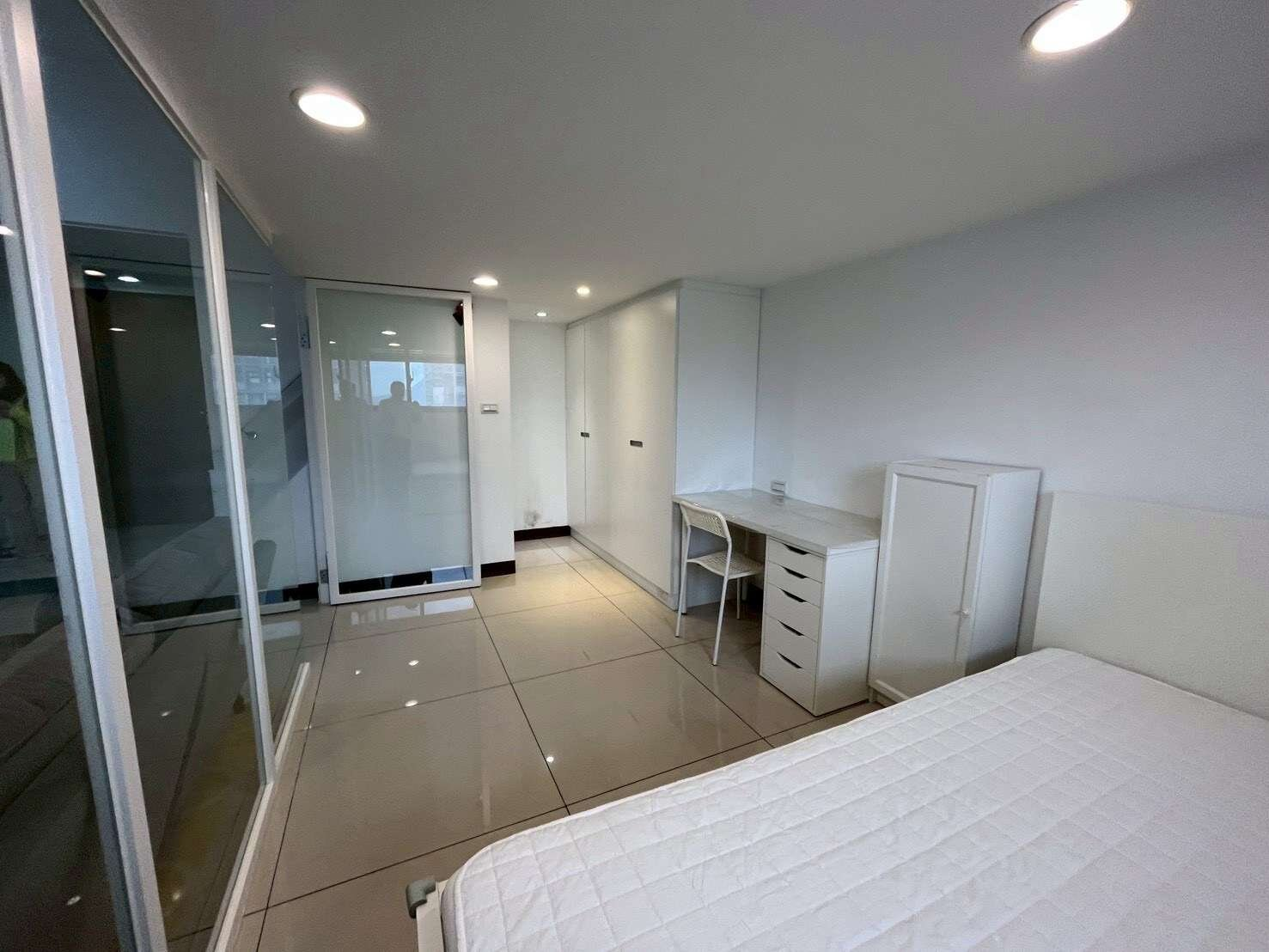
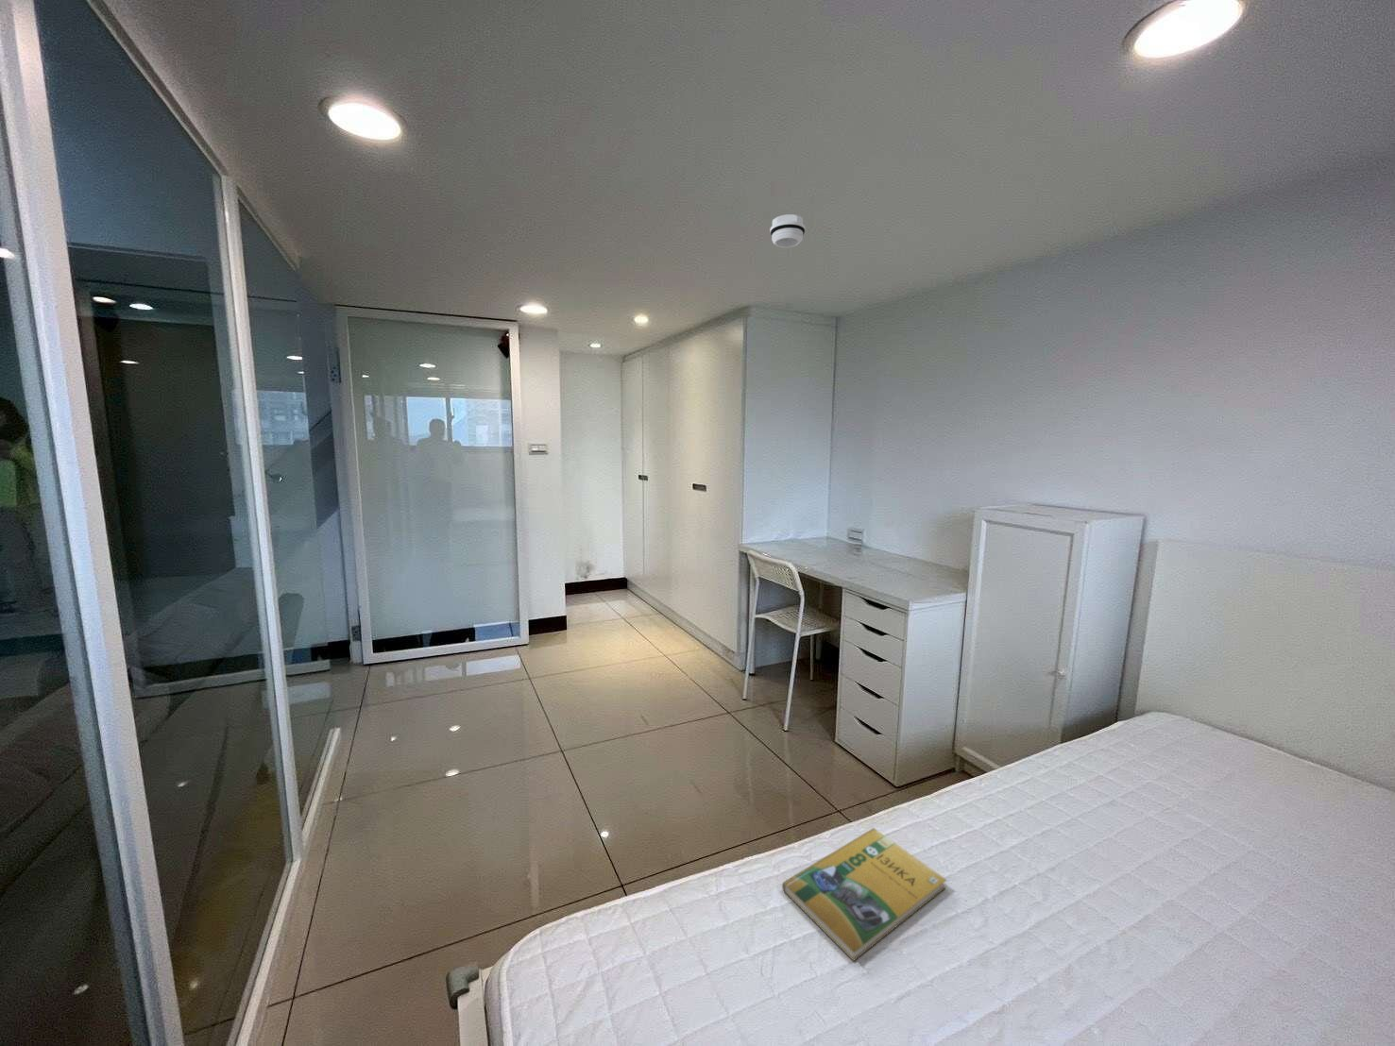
+ booklet (864, 884)
+ smoke detector (787, 232)
